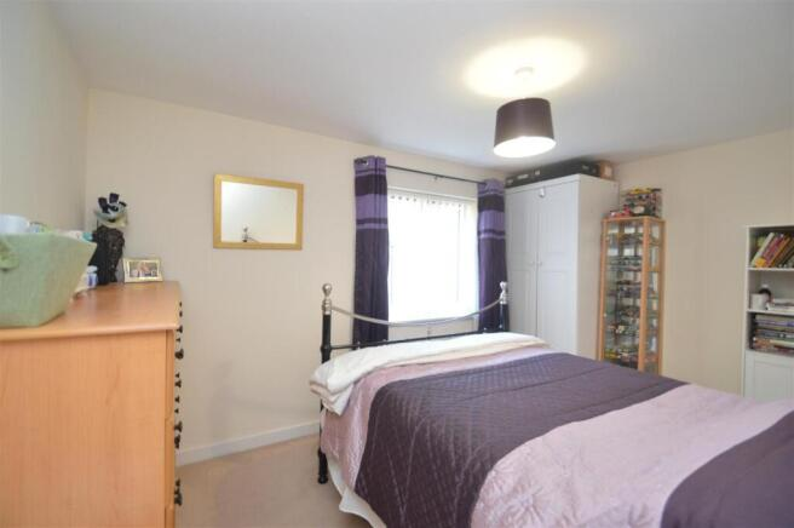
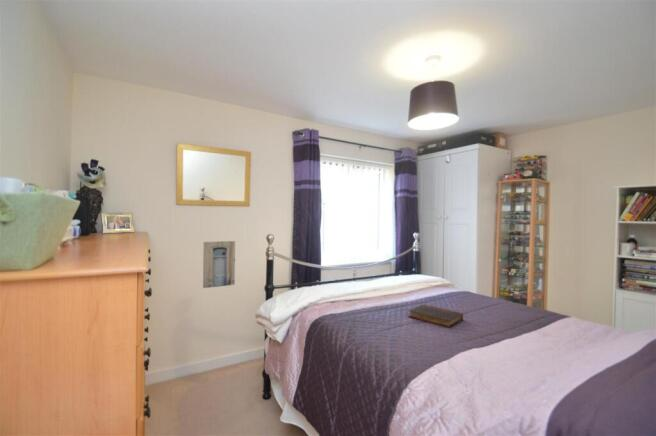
+ book (435, 314)
+ wall art (219, 263)
